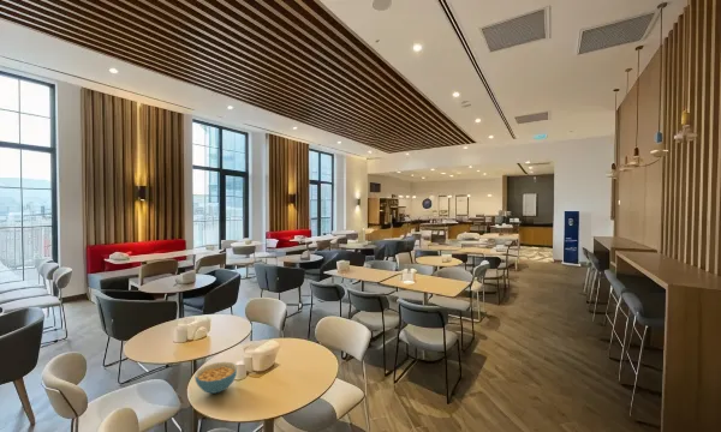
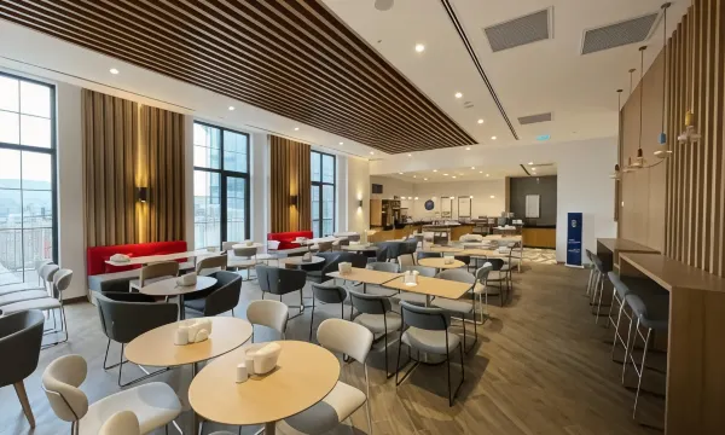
- cereal bowl (216, 380)
